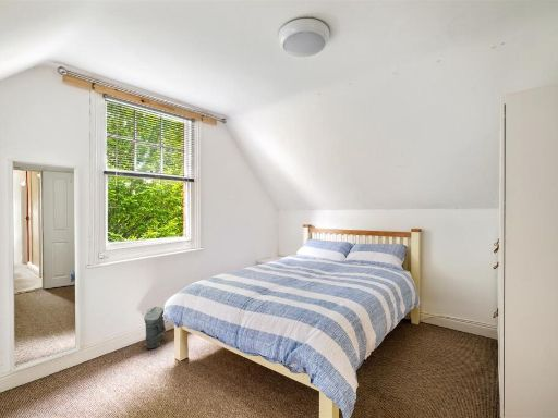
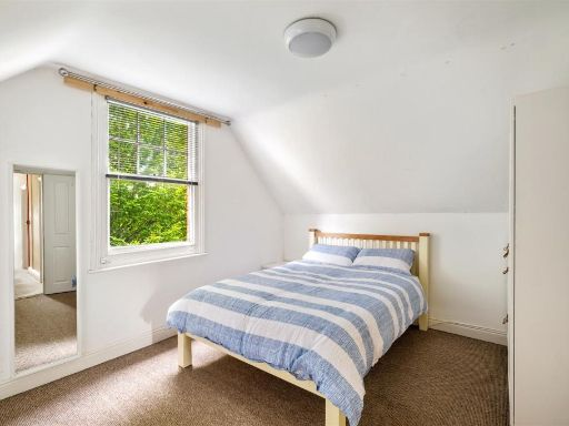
- bag (156, 327)
